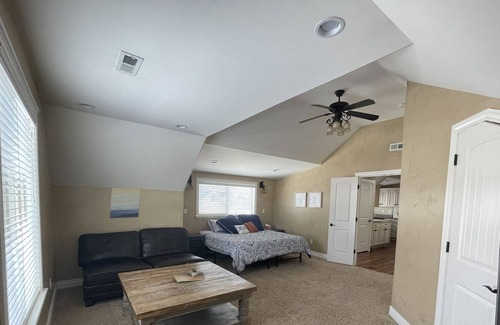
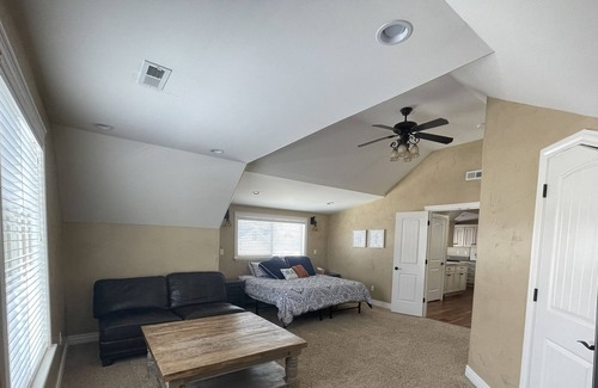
- succulent plant (190, 271)
- wall art (125, 202)
